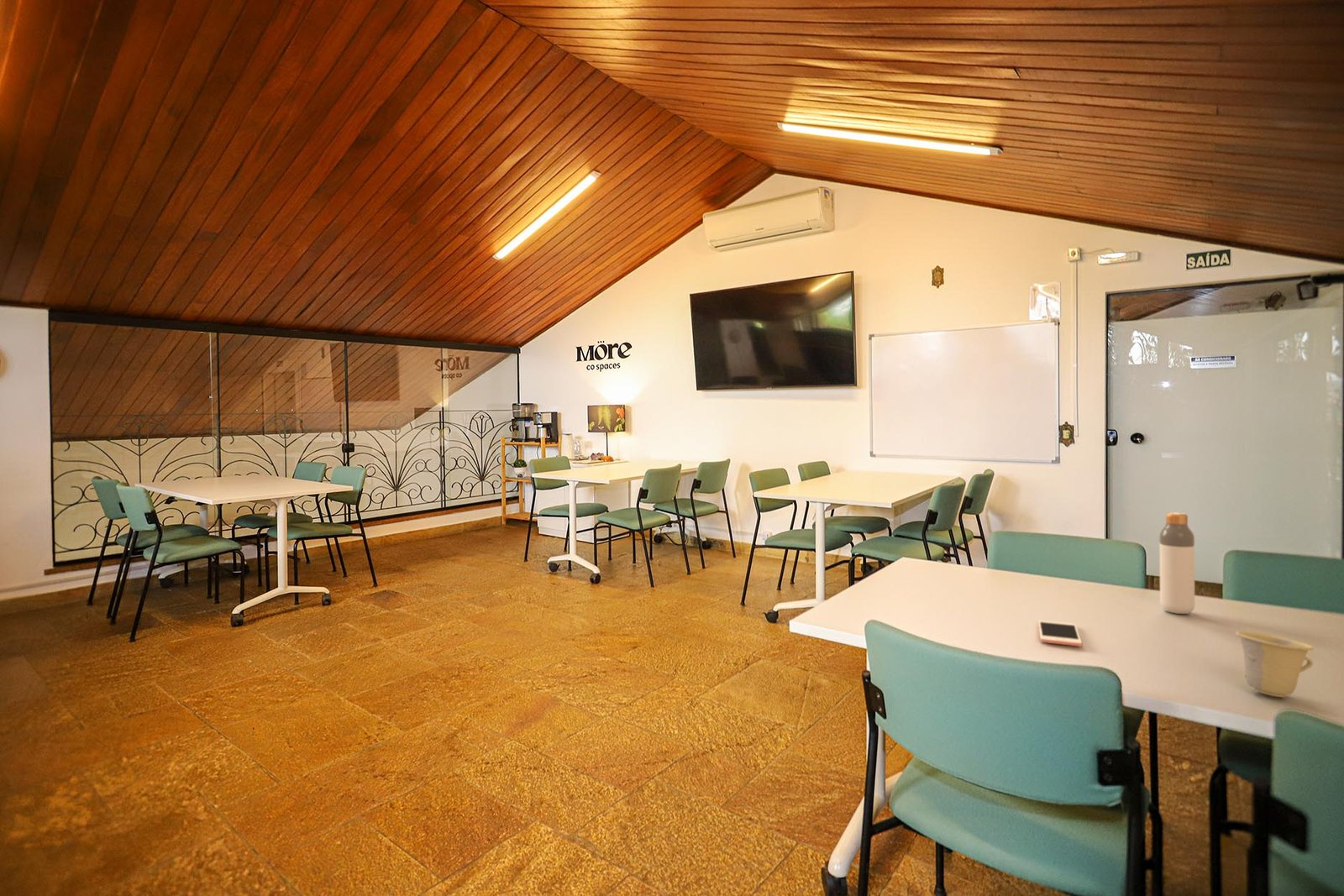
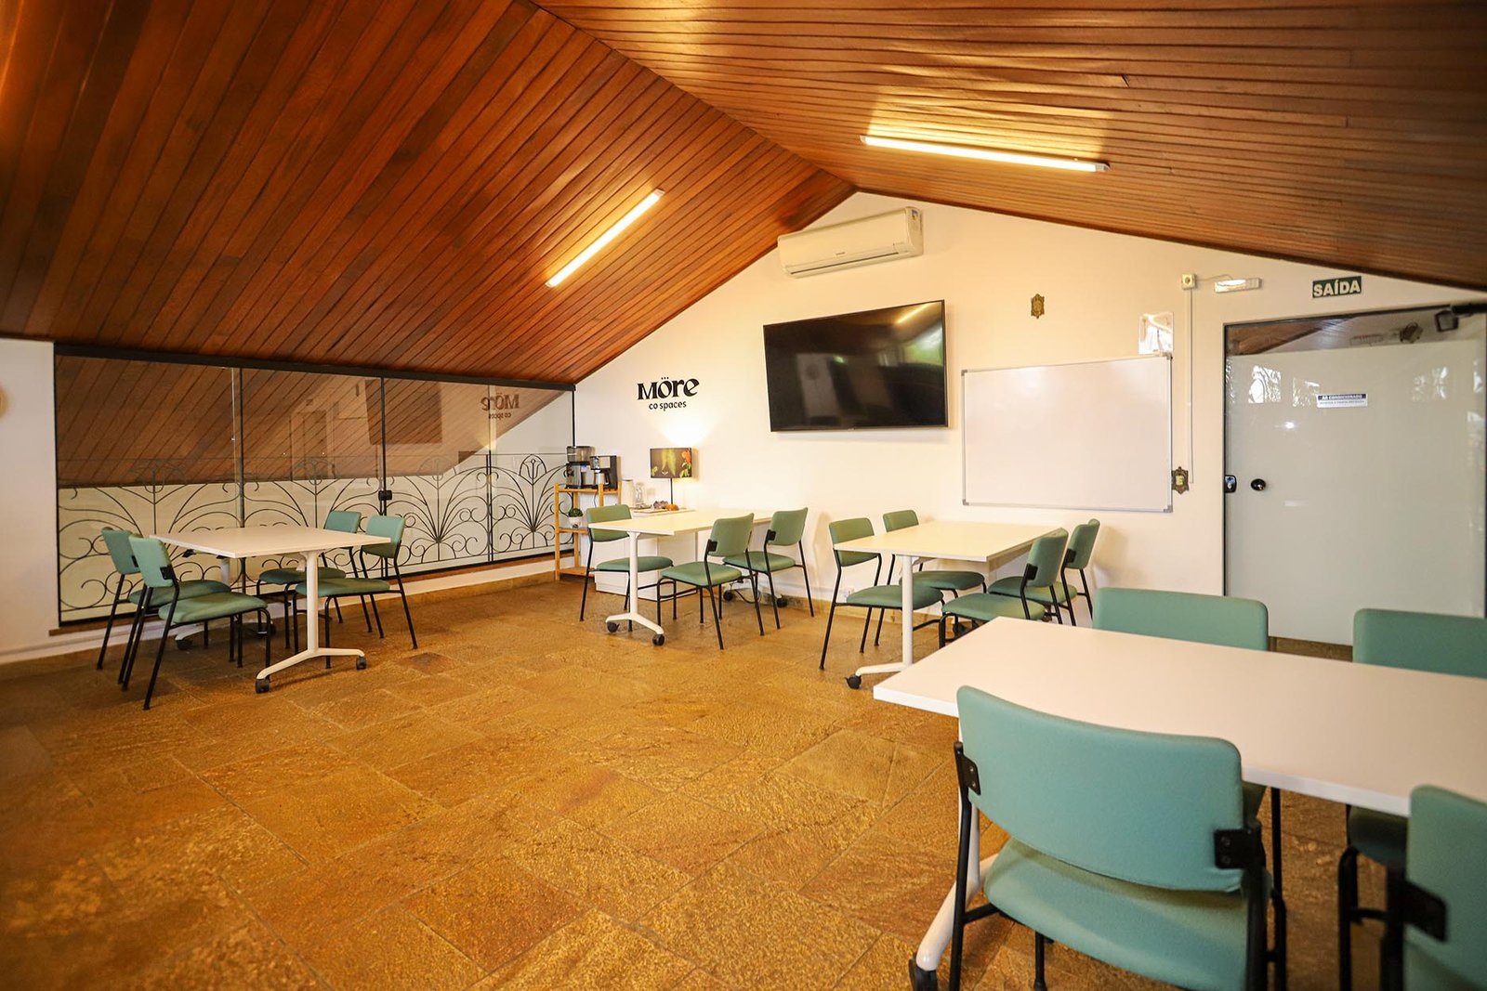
- bottle (1177, 563)
- cup (1273, 664)
- cell phone (1058, 632)
